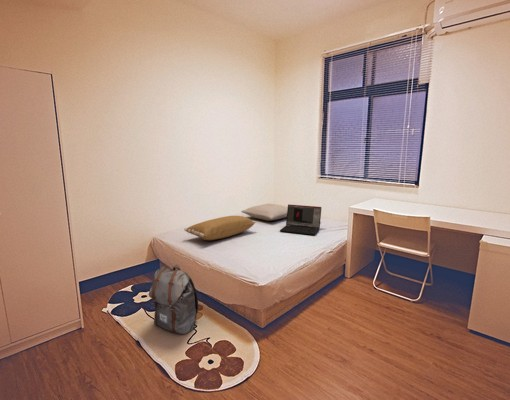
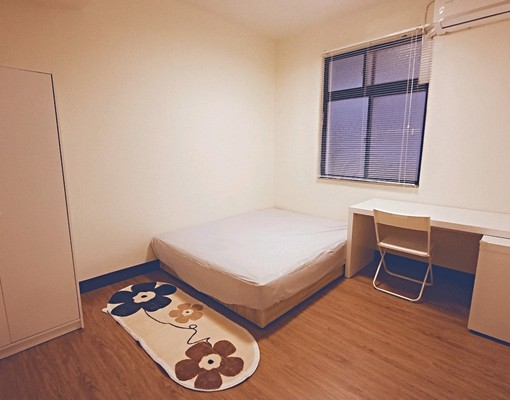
- backpack (174, 295)
- pillow (269, 211)
- pillow (221, 226)
- laptop (300, 219)
